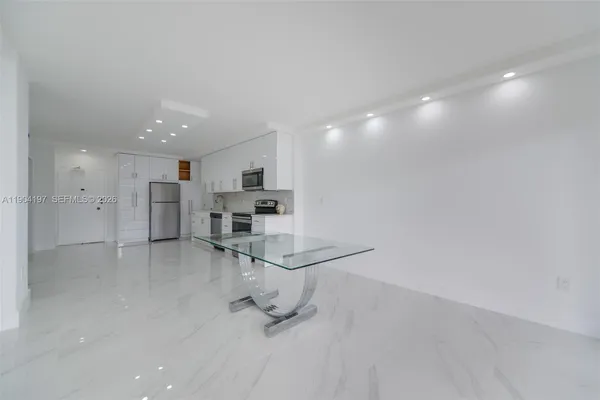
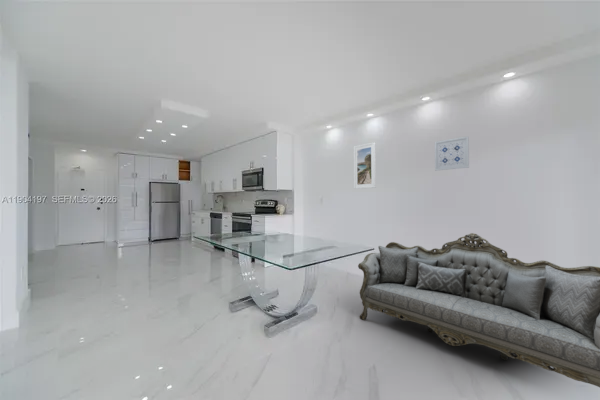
+ wall art (451, 154)
+ settee (463, 274)
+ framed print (364, 166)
